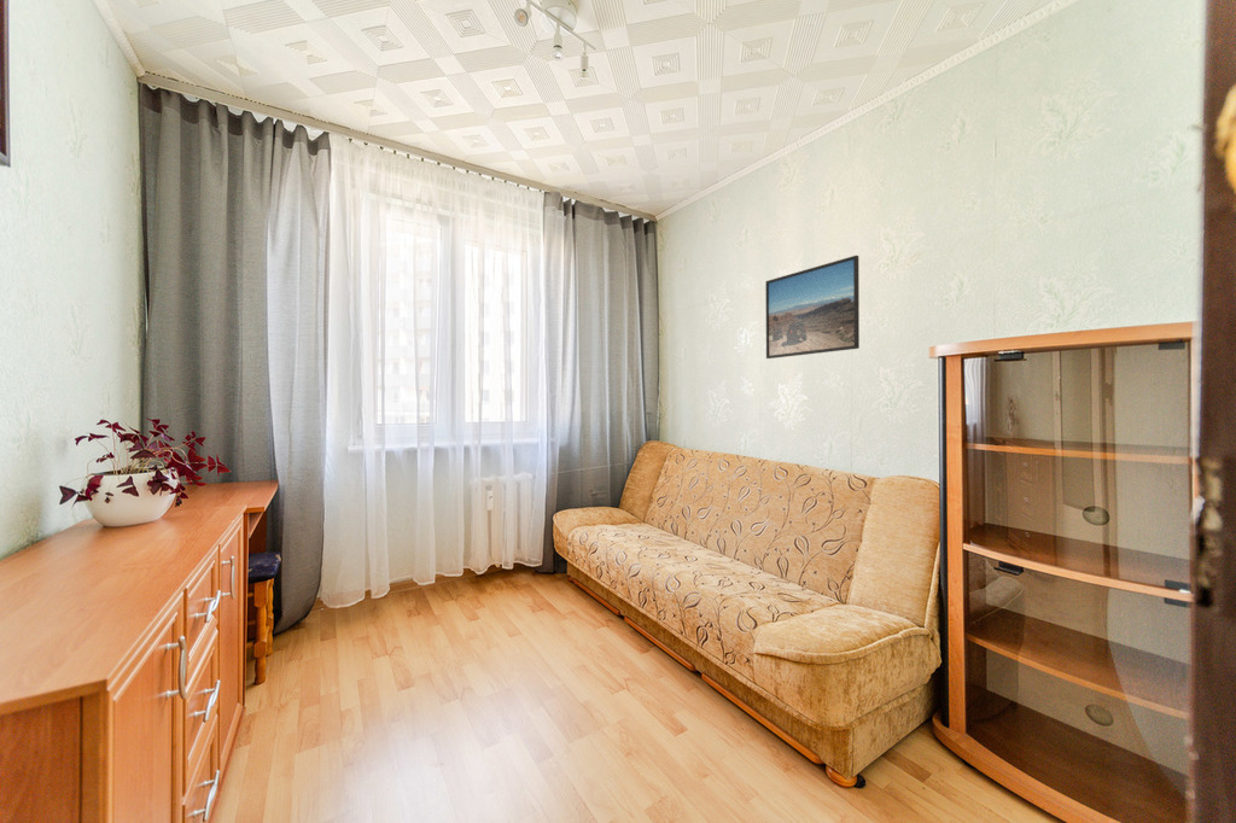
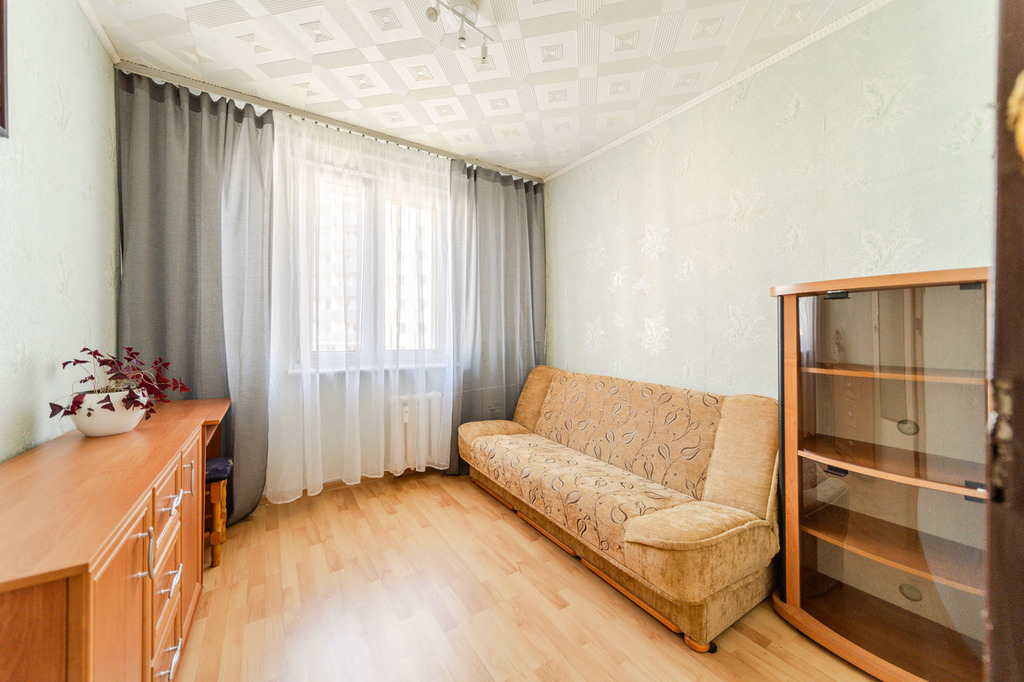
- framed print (808, 311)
